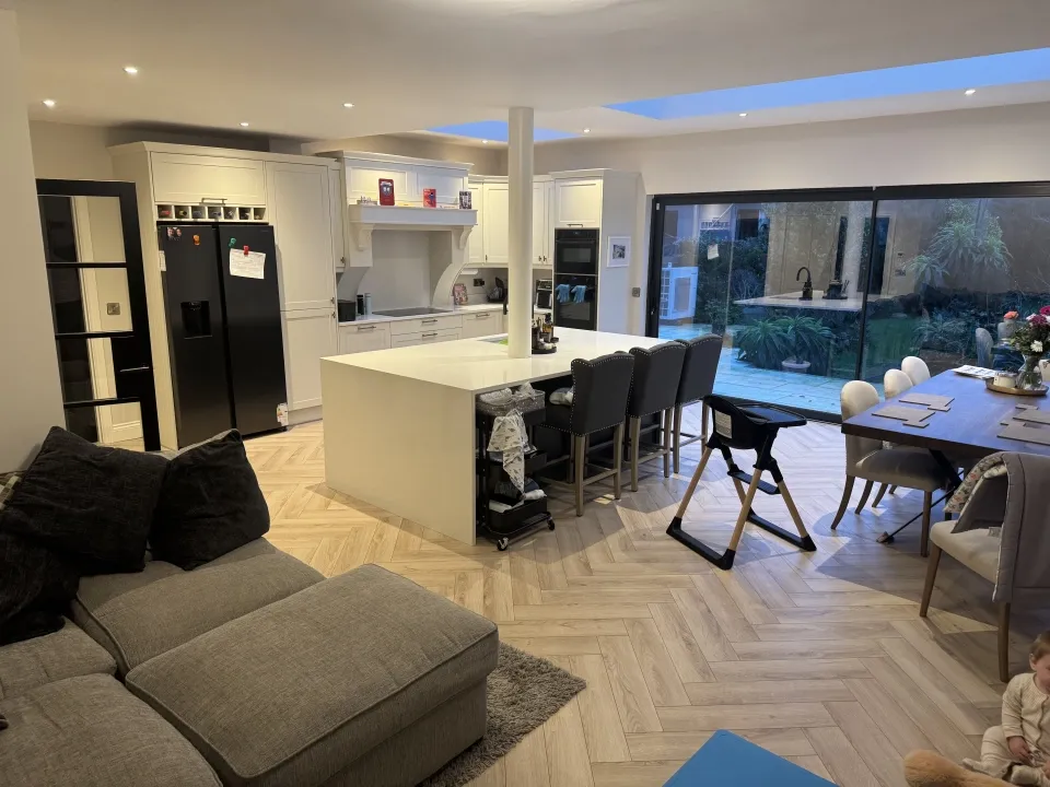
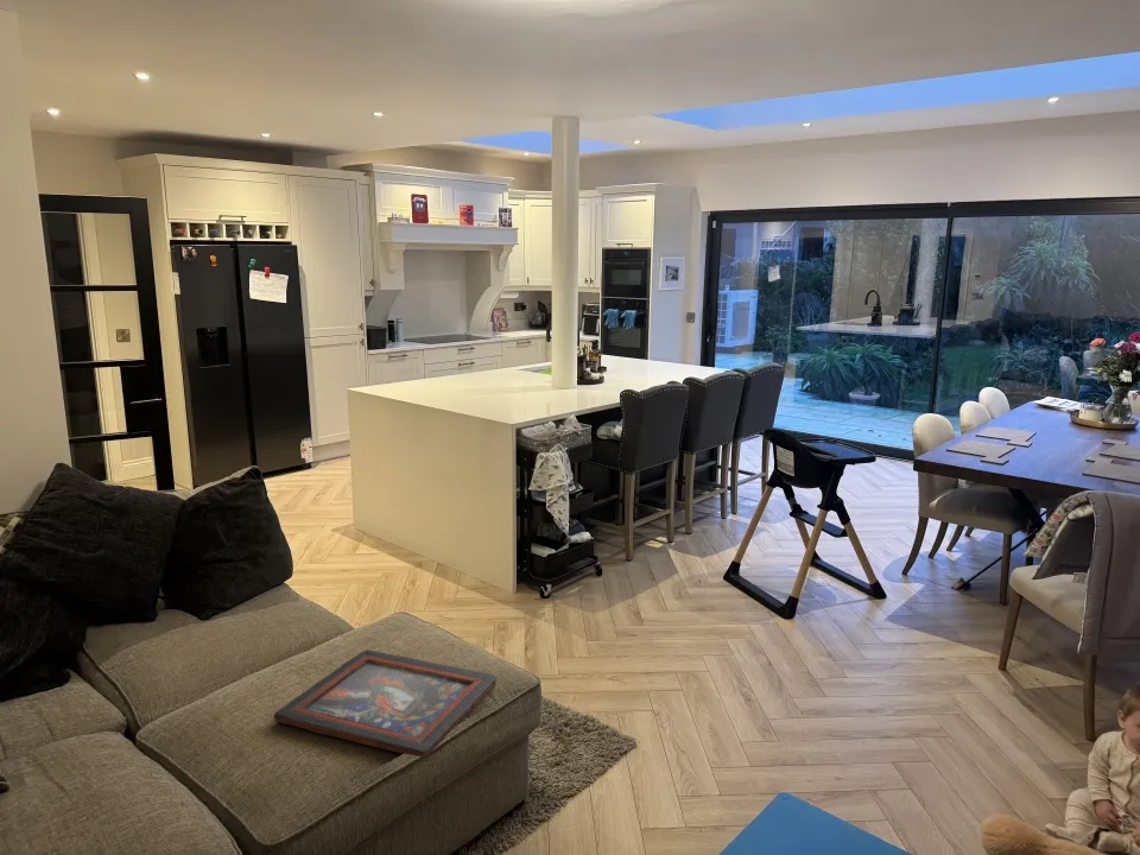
+ decorative tray (391, 697)
